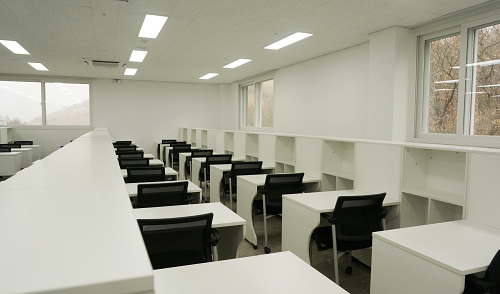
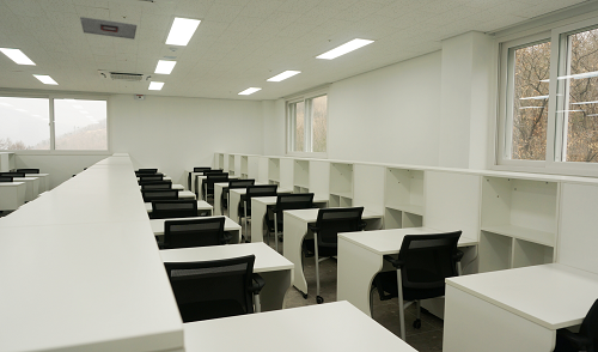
+ ceiling vent (109, 28)
